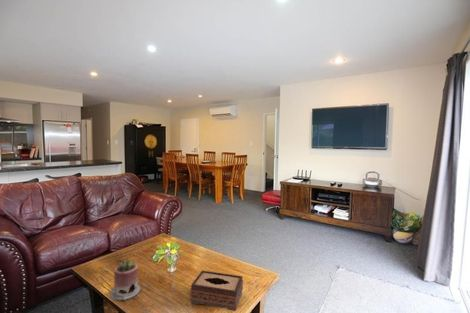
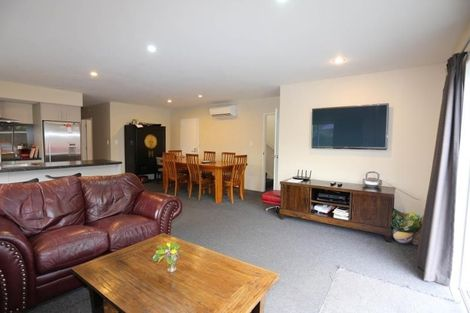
- succulent planter (125, 276)
- tissue box (217, 289)
